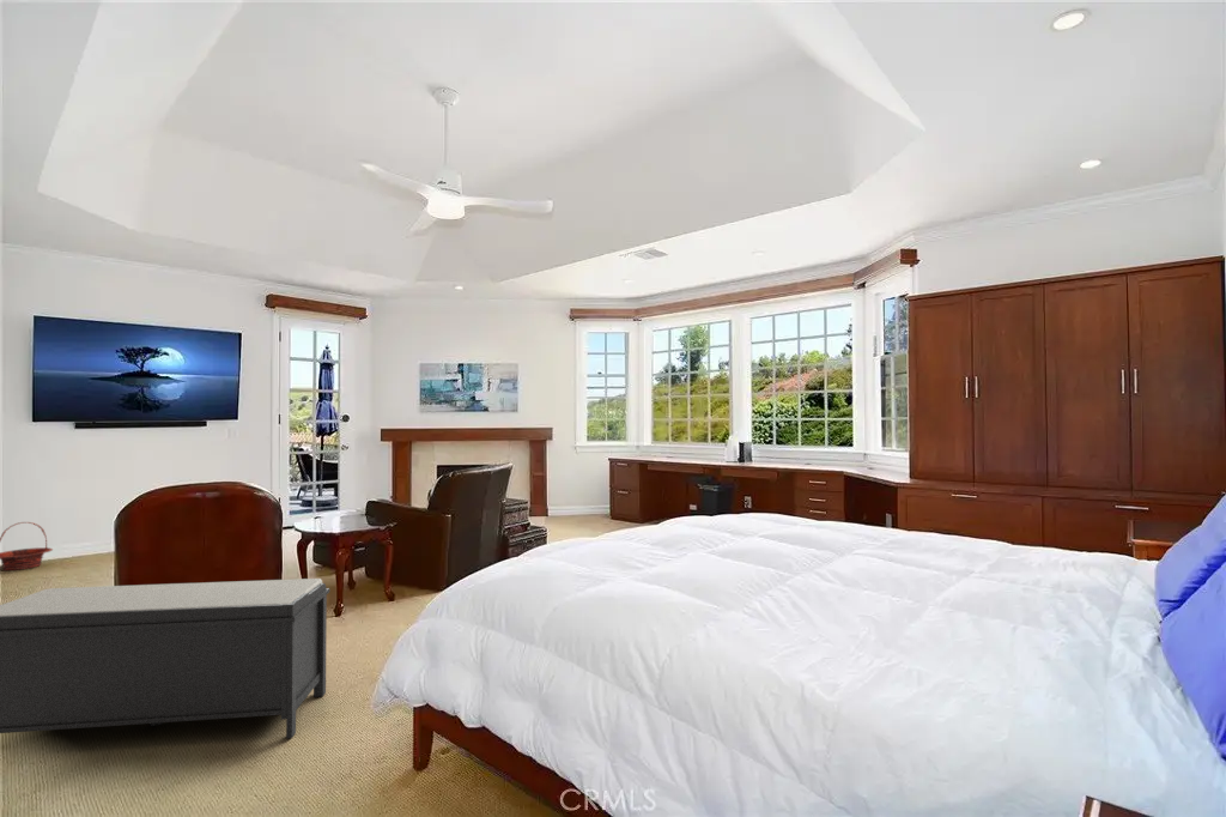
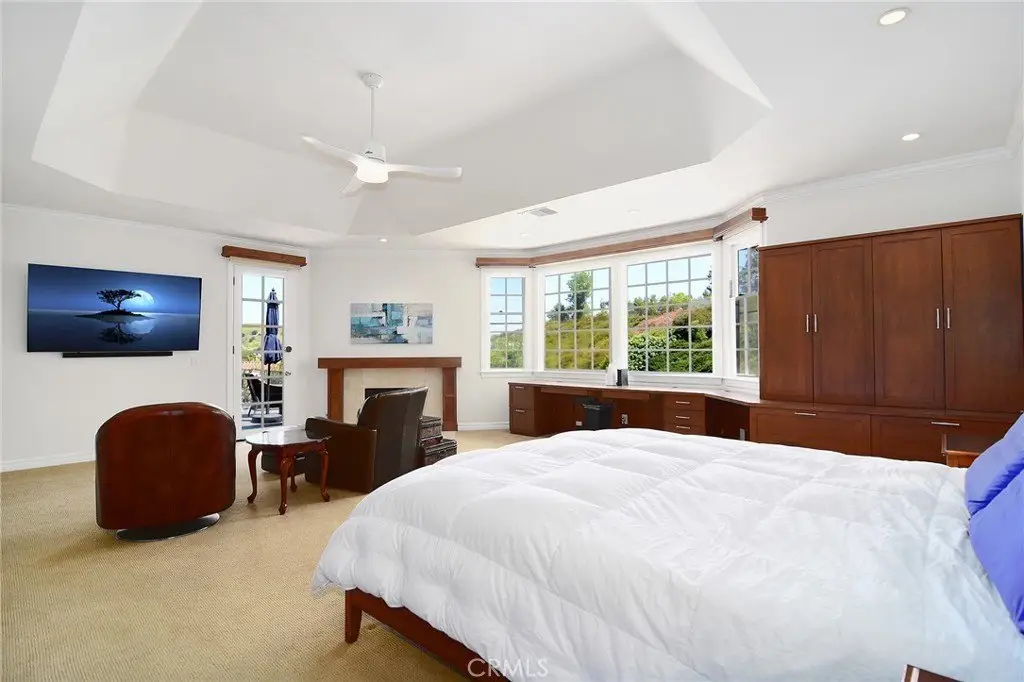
- bench (160, 659)
- basket (22, 549)
